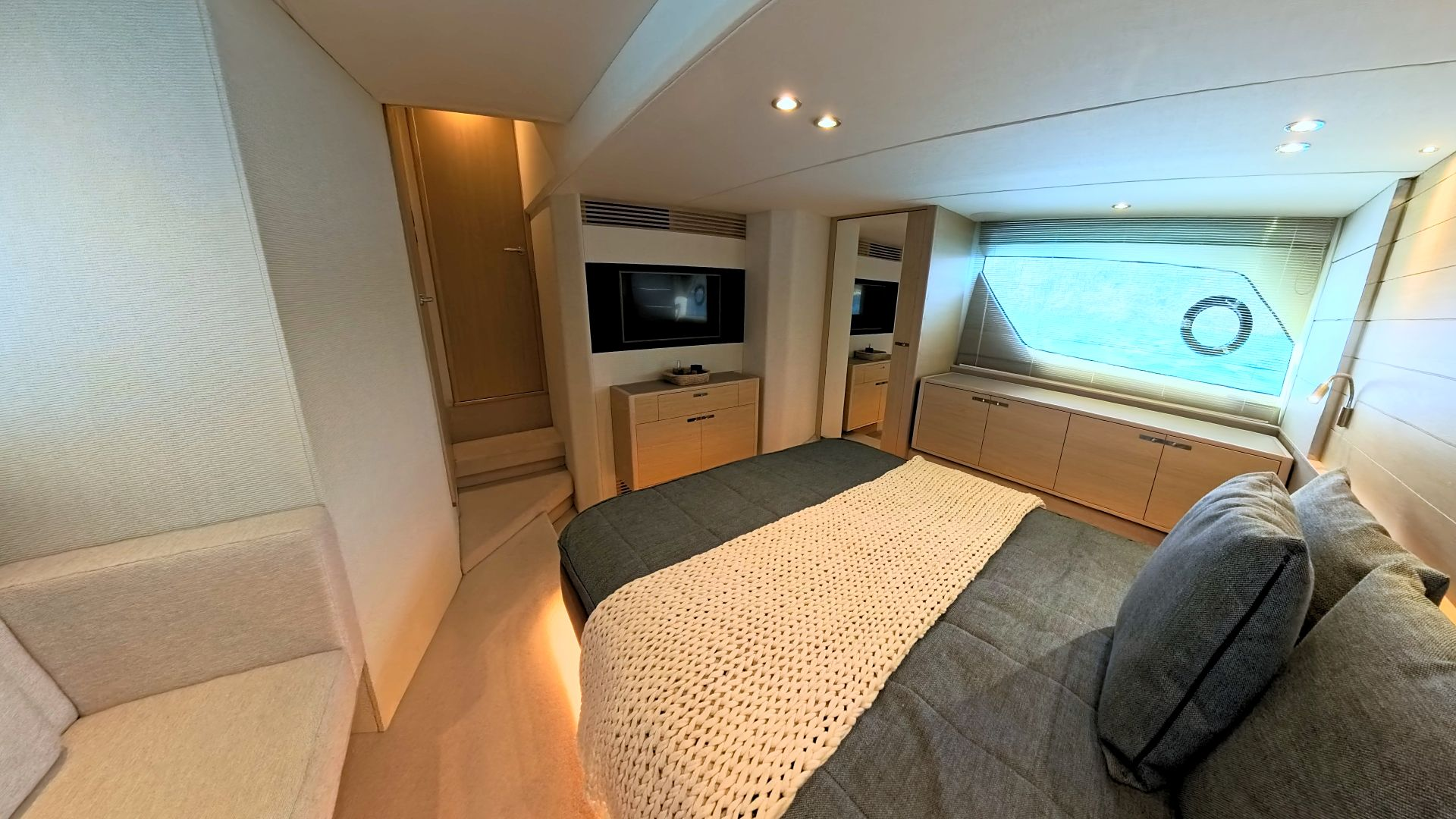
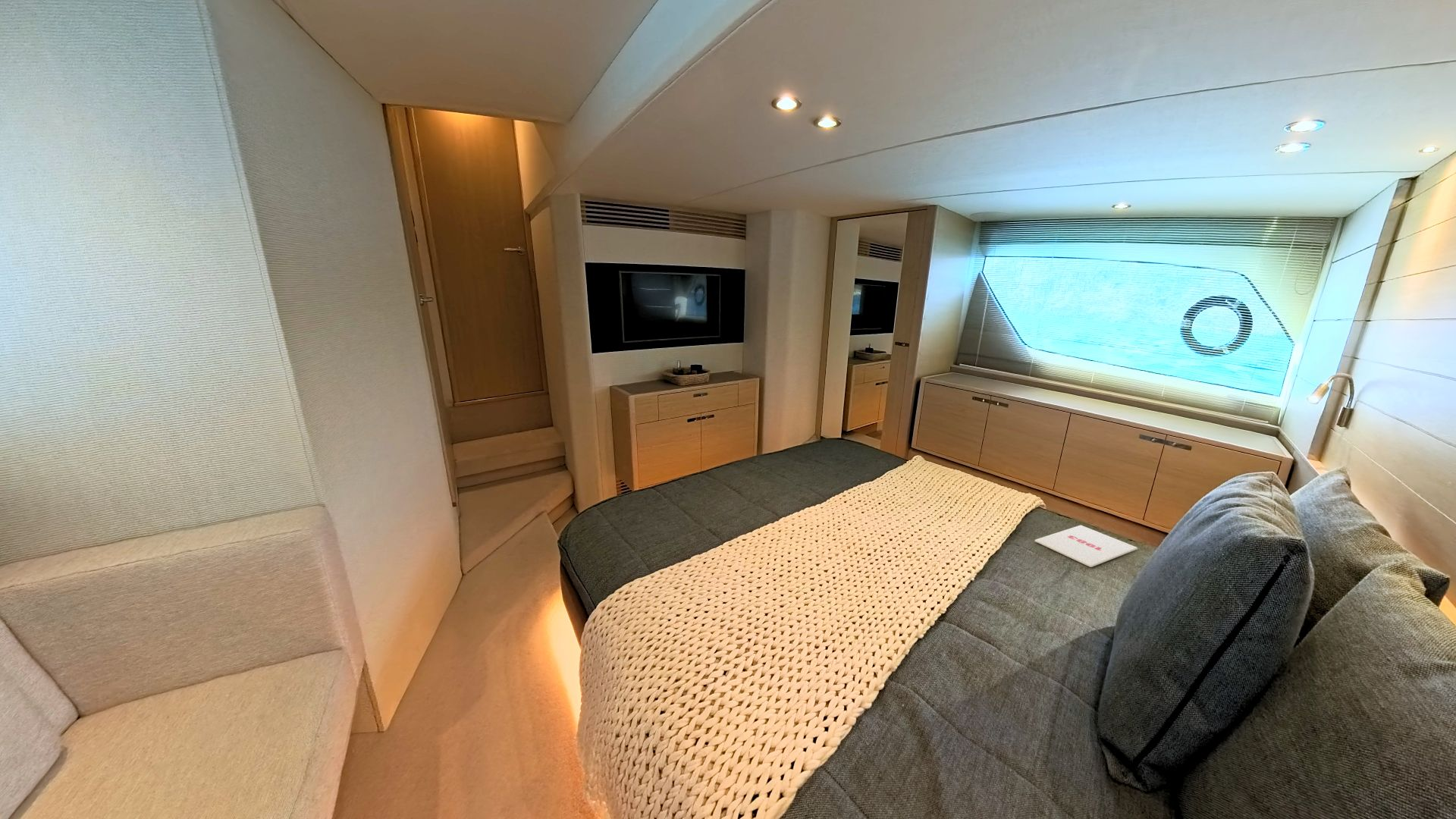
+ magazine (1085, 544)
